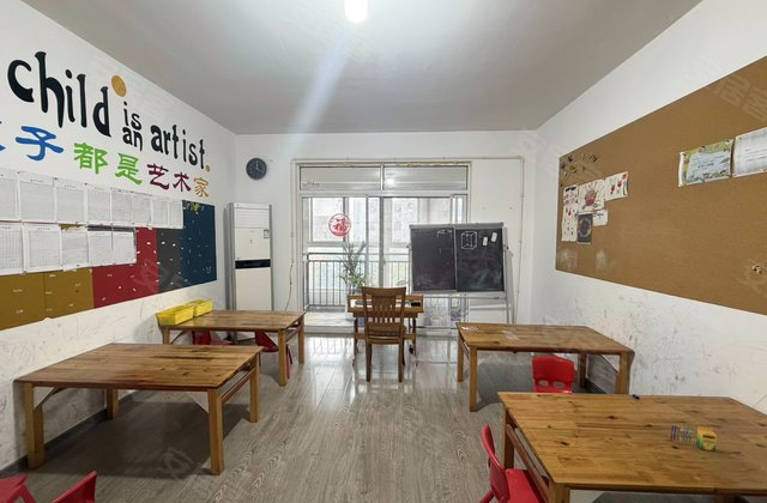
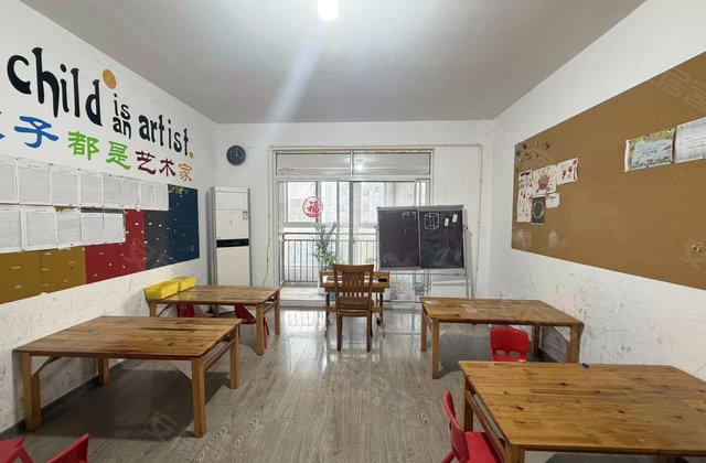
- crayon (690, 435)
